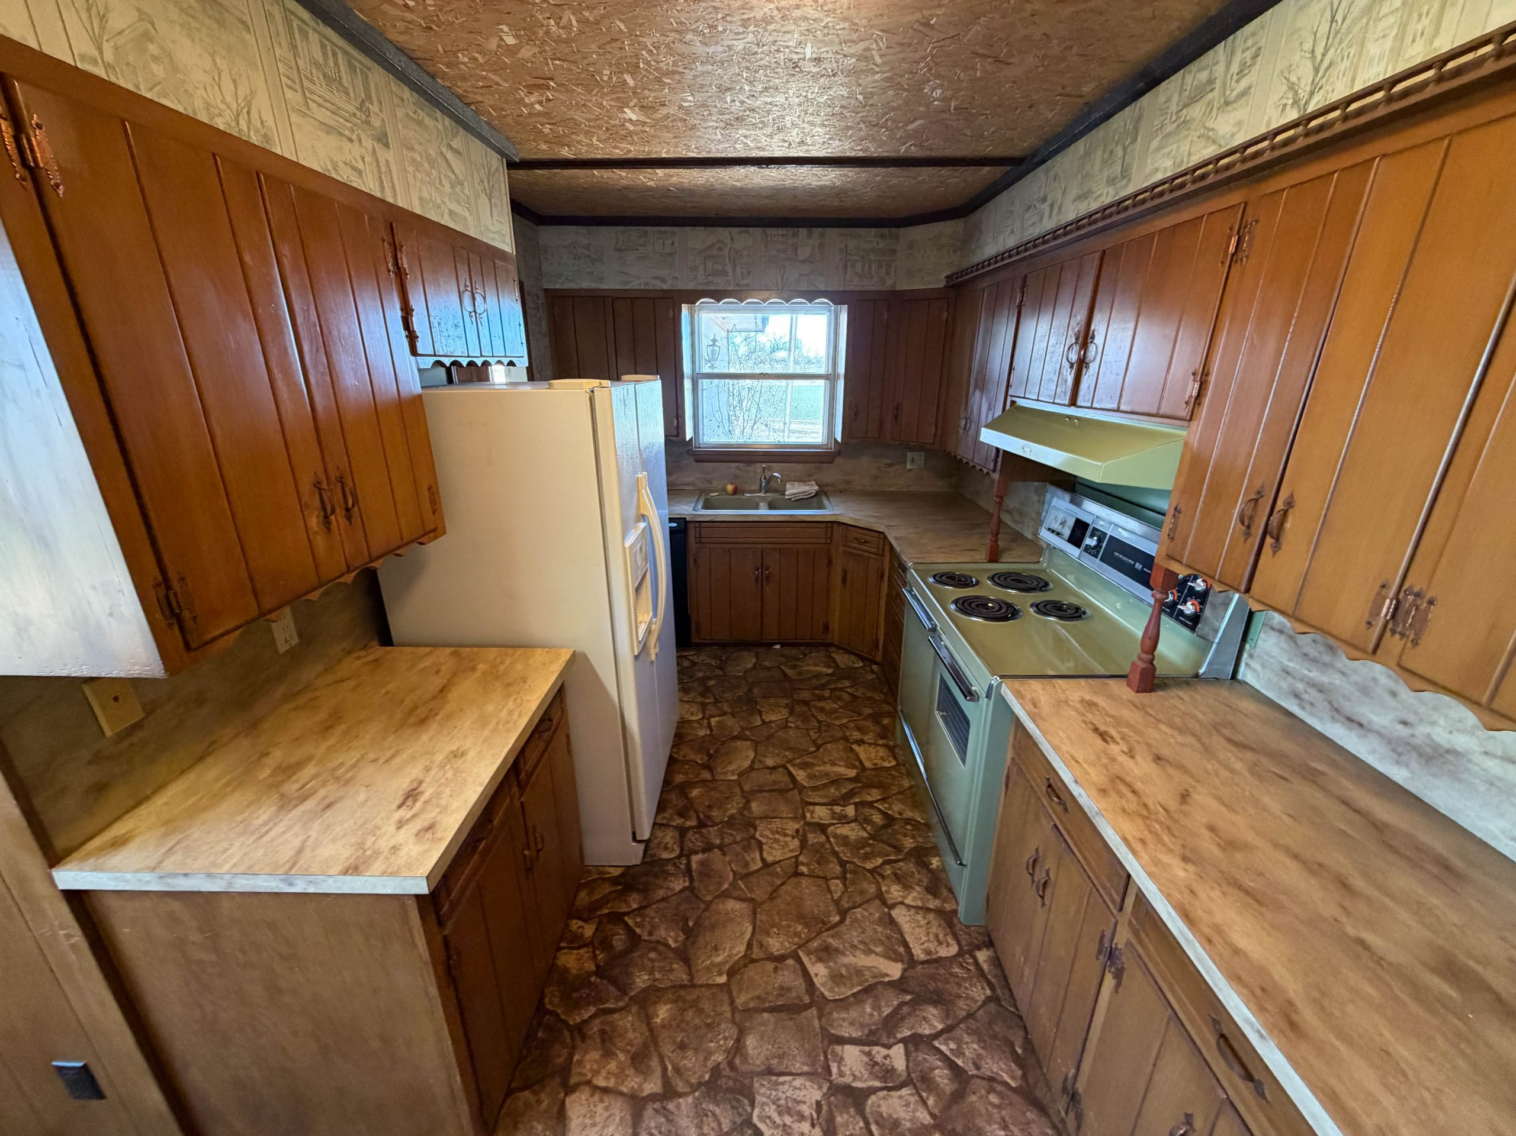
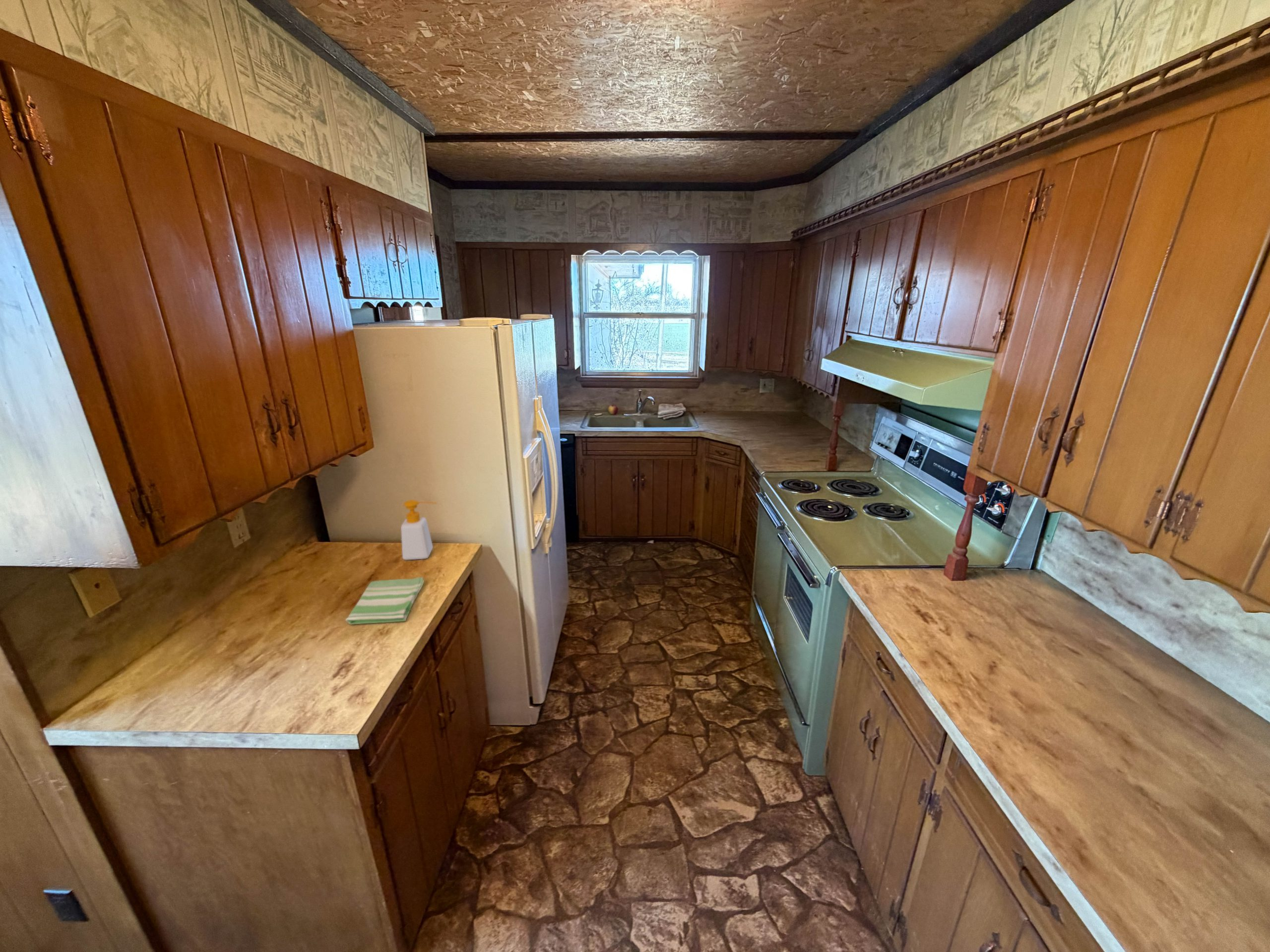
+ soap bottle (421, 528)
+ dish towel (387, 599)
